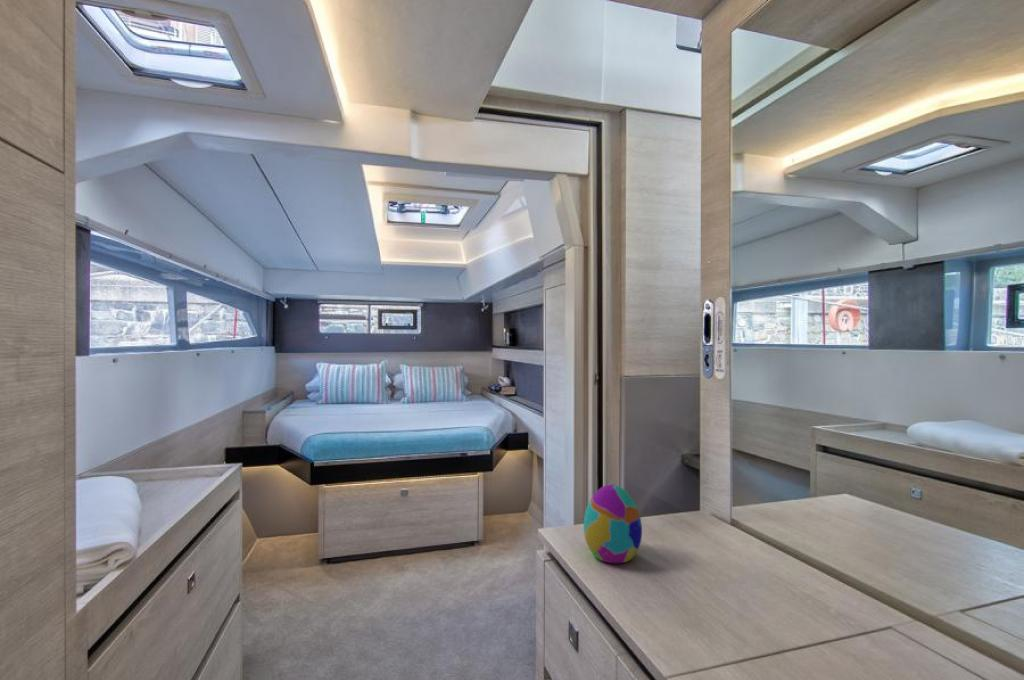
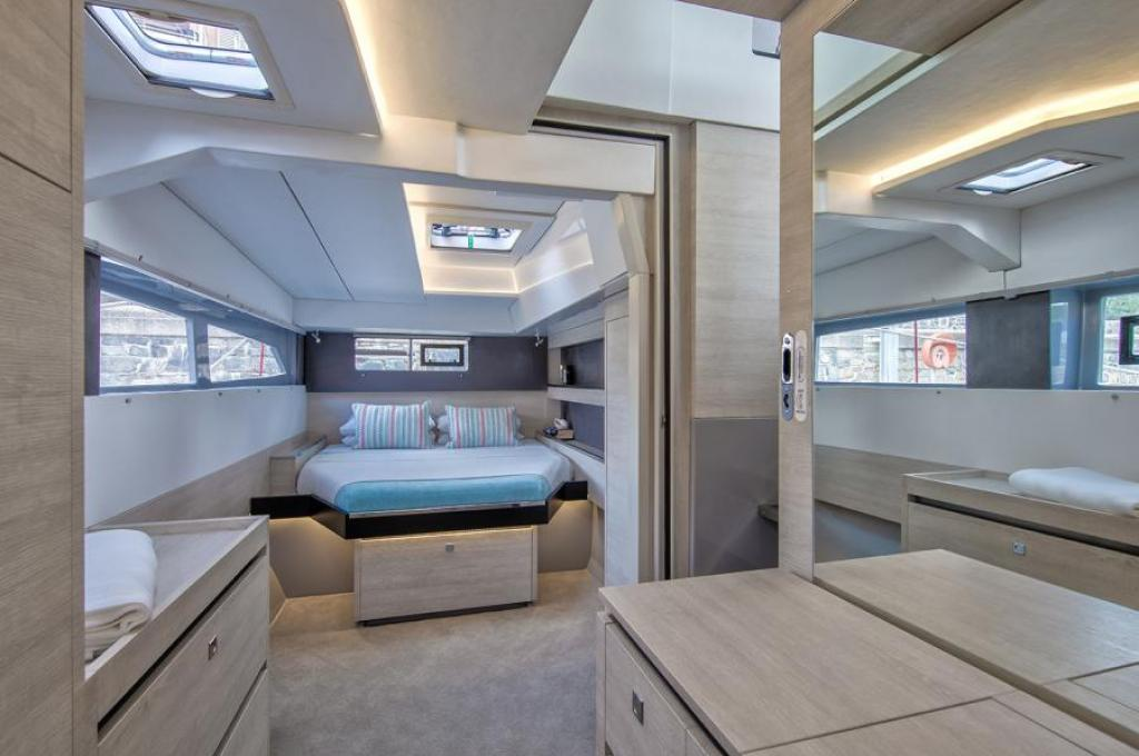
- decorative egg (612, 519)
